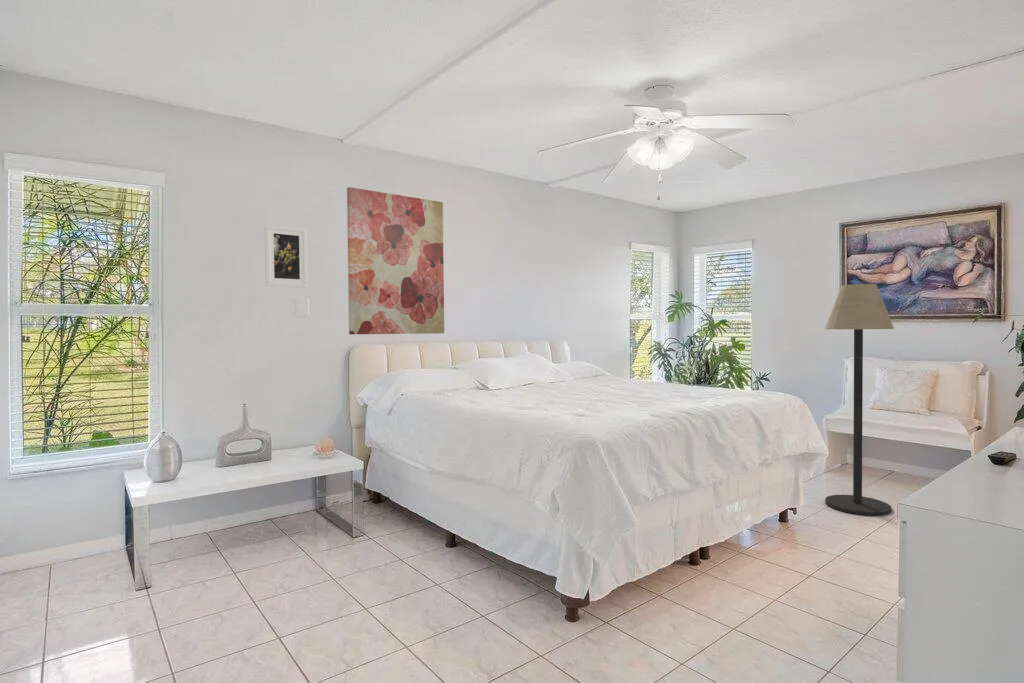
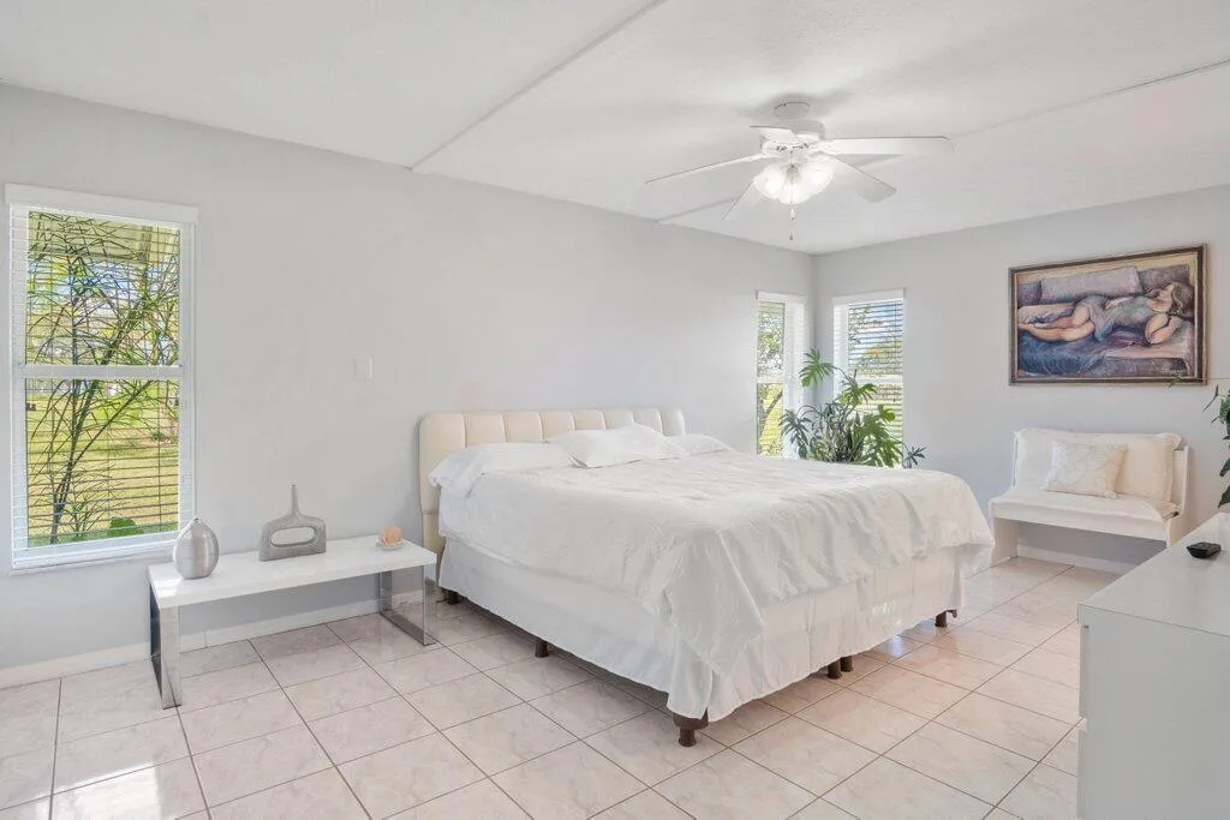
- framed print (286, 256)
- floor lamp (858, 396)
- wall art (398, 264)
